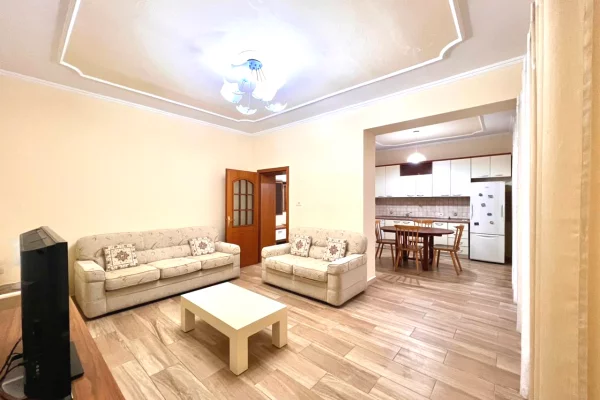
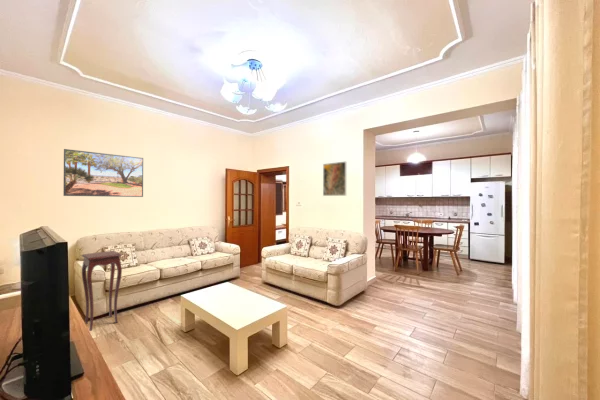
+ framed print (334, 179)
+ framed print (107, 175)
+ side table (109, 288)
